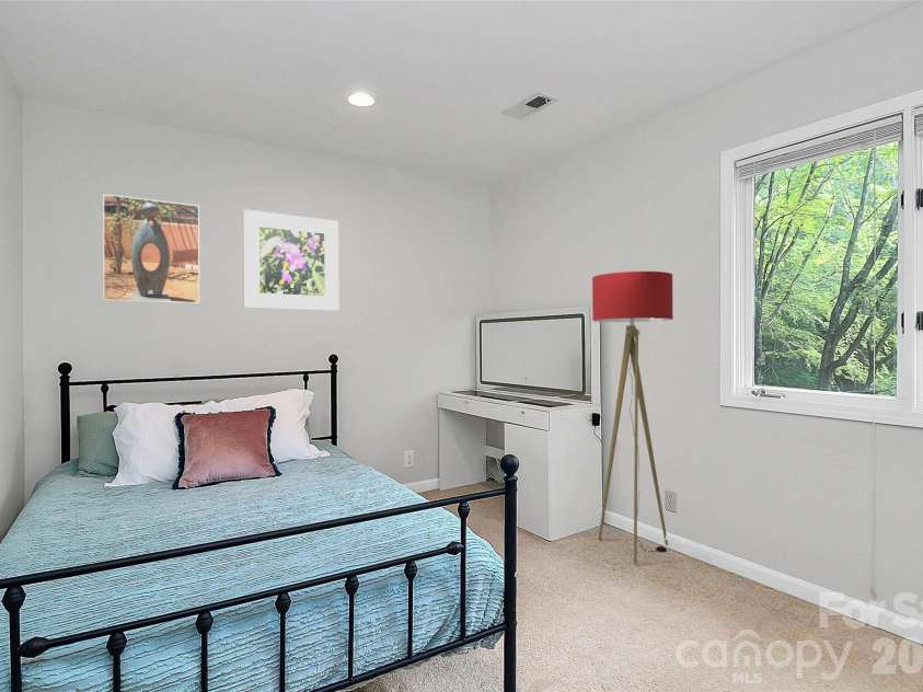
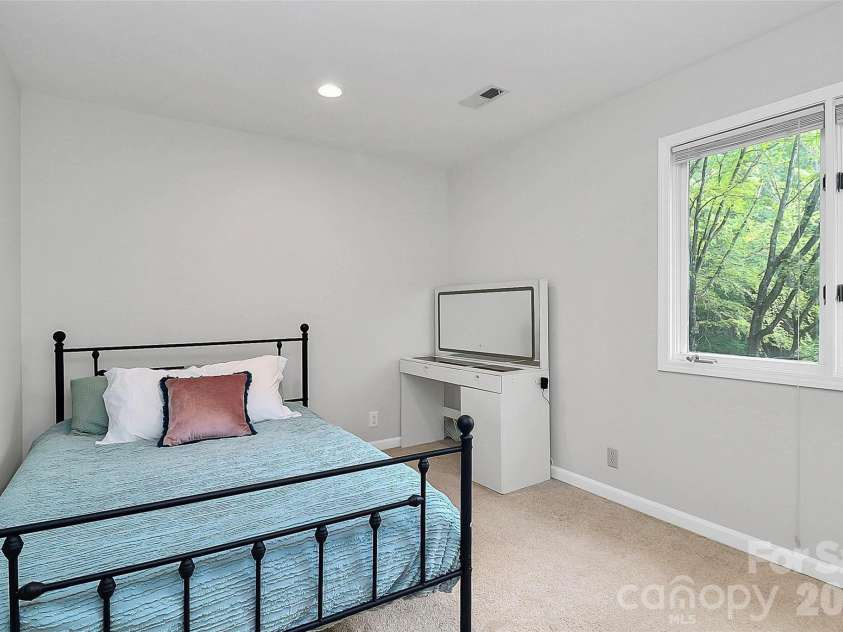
- floor lamp (631, 414)
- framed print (292, 262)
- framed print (152, 251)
